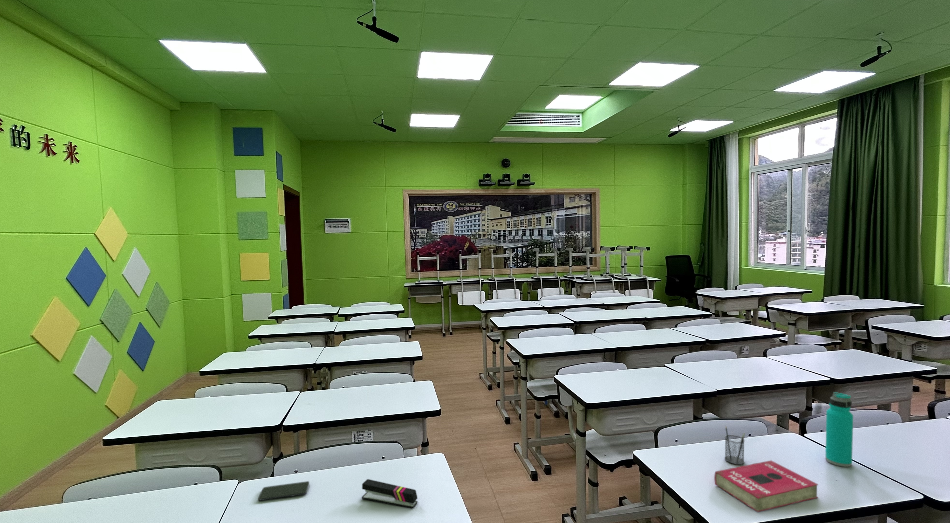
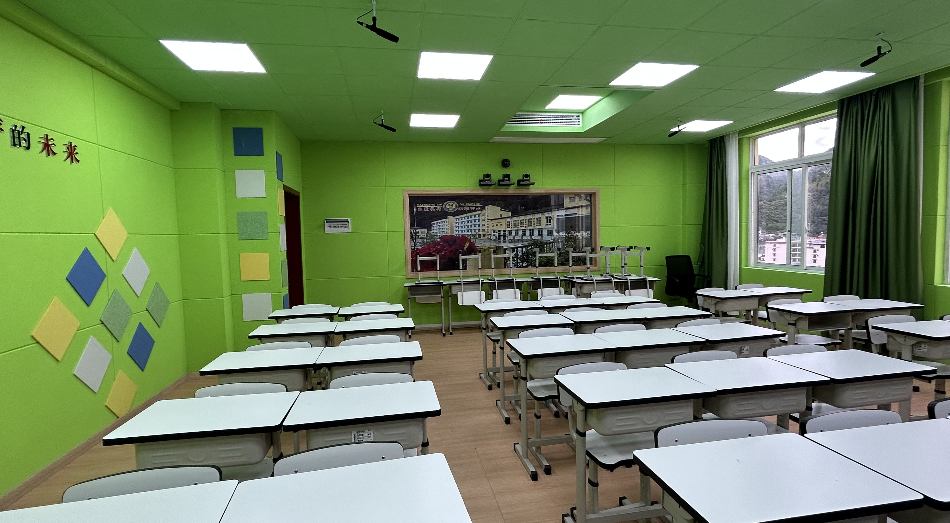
- smartphone (284, 490)
- stapler (389, 493)
- water bottle (839, 427)
- pencil holder (734, 444)
- book (764, 484)
